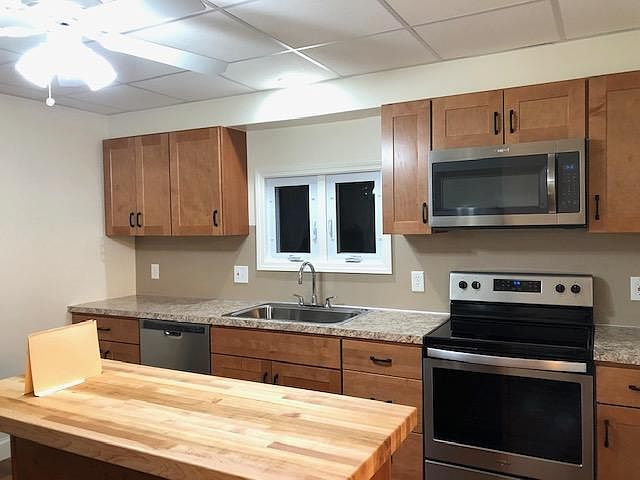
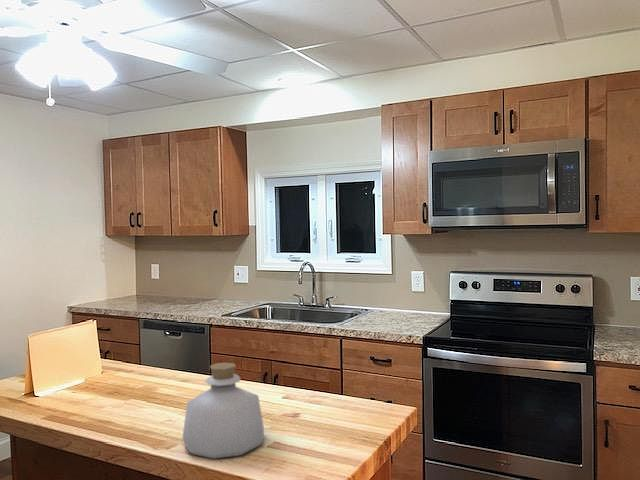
+ bottle (222, 404)
